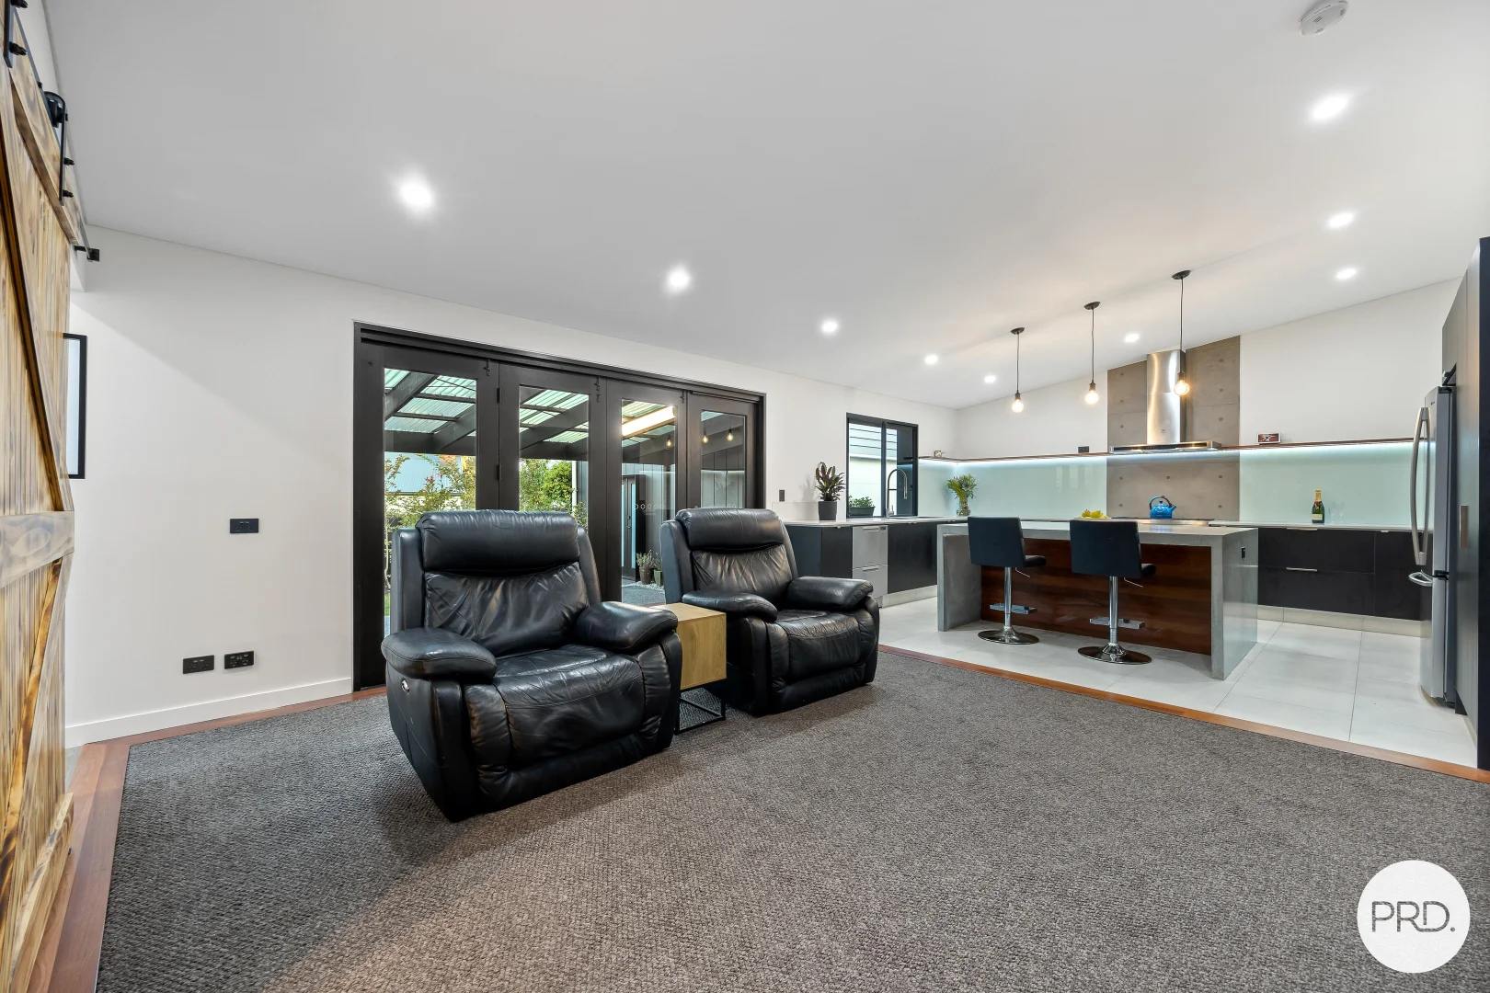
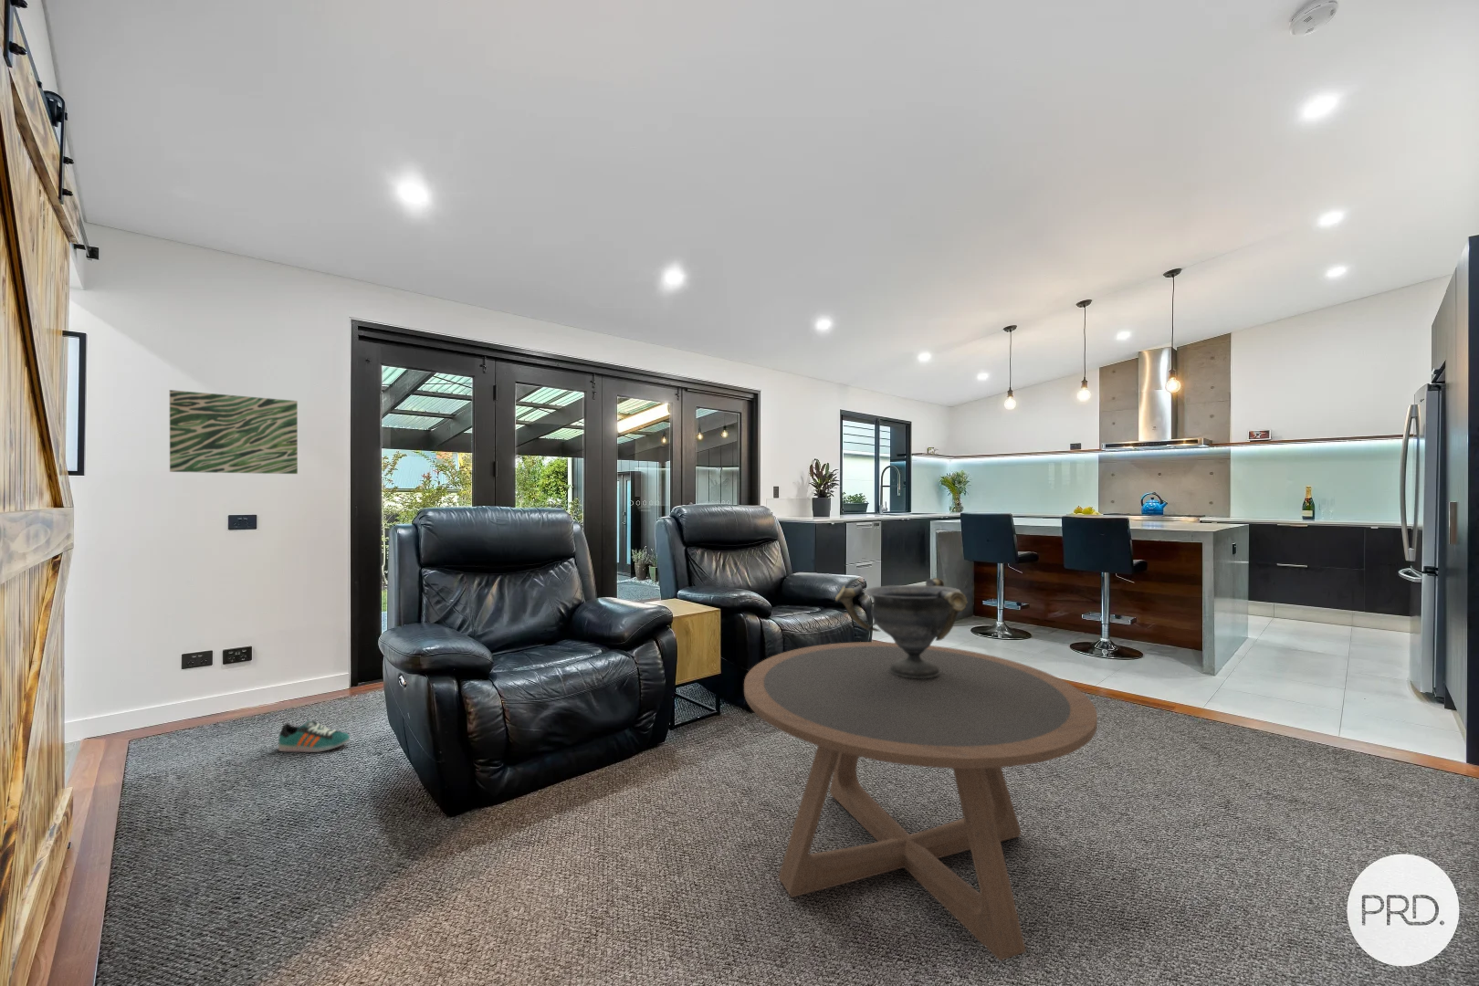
+ sneaker (314, 734)
+ coffee table (907, 764)
+ wall art (237, 434)
+ decorative bowl (910, 627)
